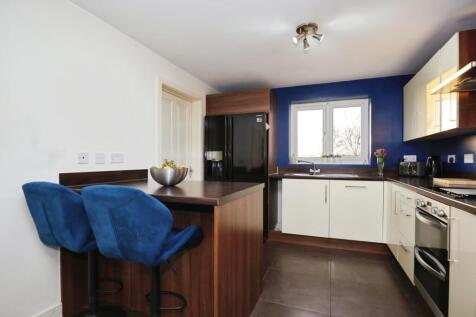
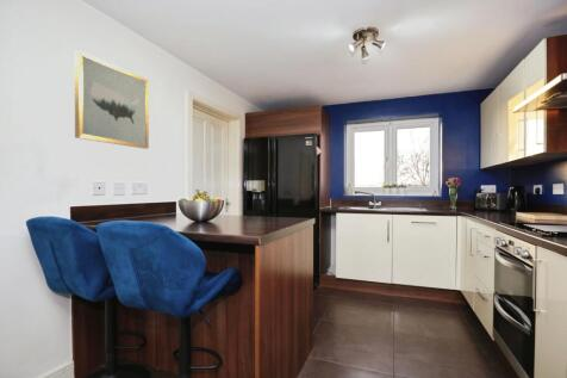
+ wall art (116, 105)
